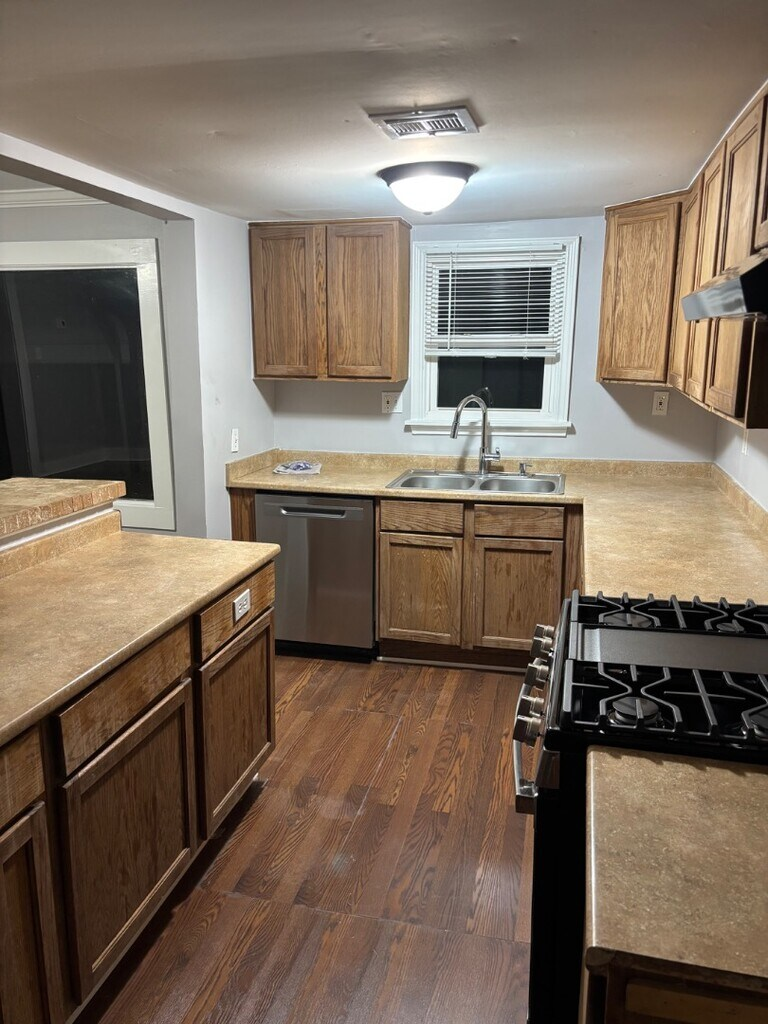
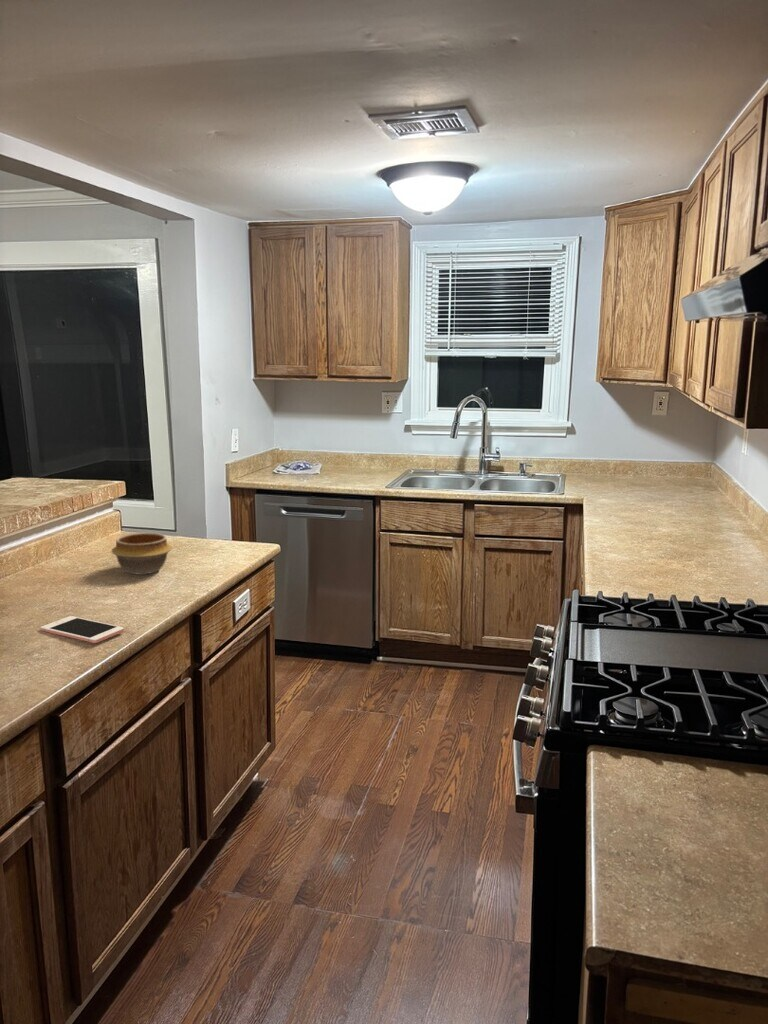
+ cell phone (82, 629)
+ bowl (142, 554)
